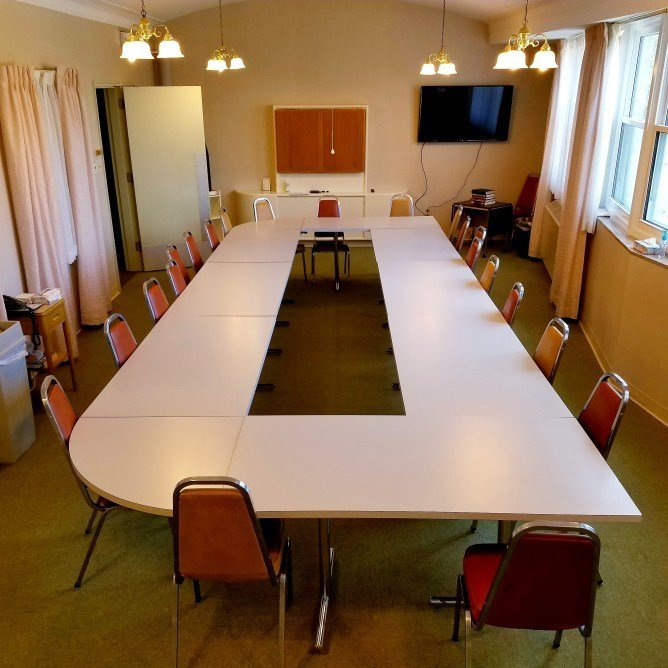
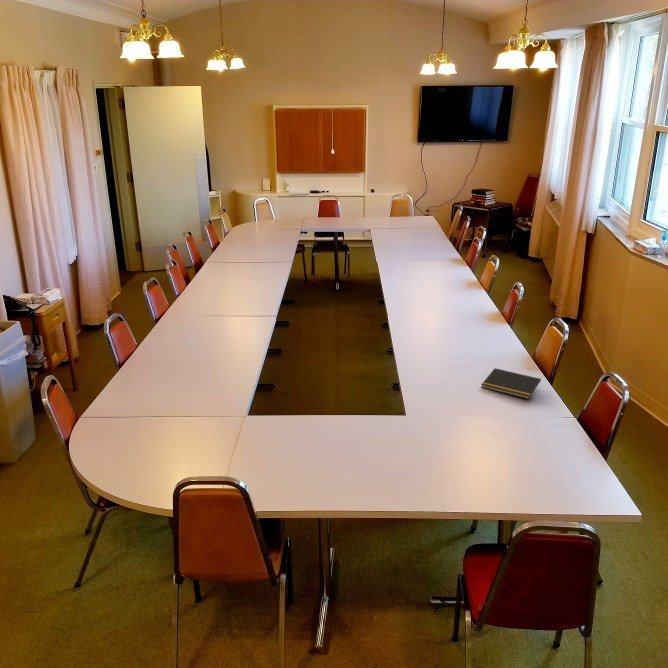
+ notepad (510, 382)
